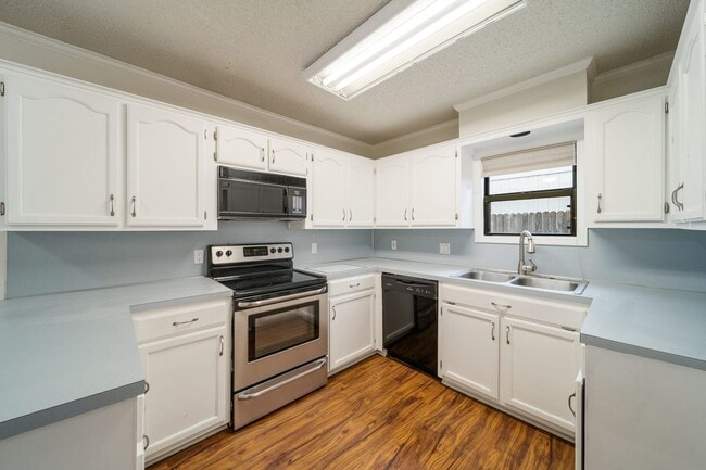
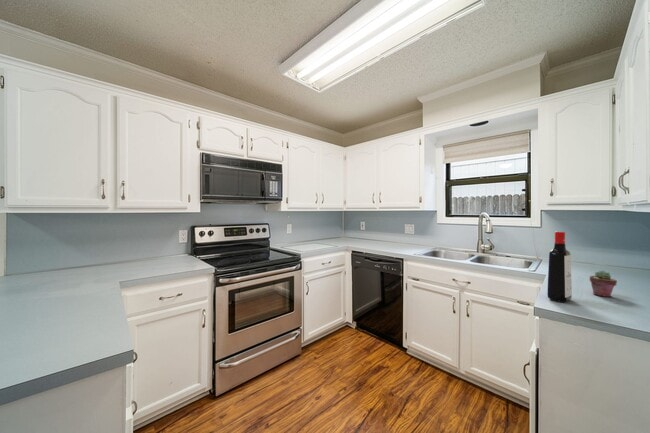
+ potted succulent (602, 282)
+ liquor bottle (559, 265)
